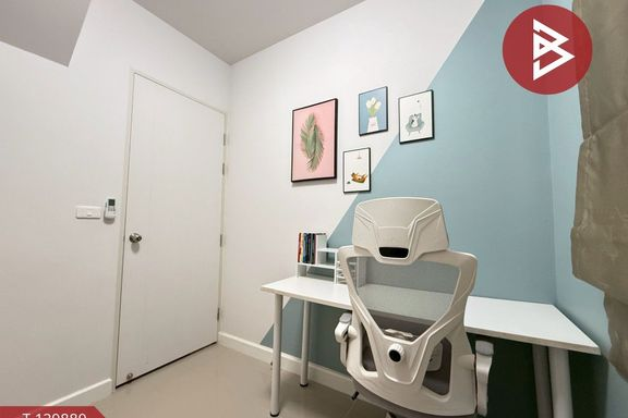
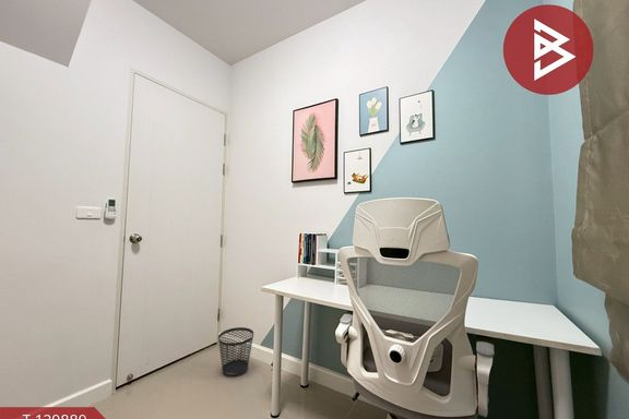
+ wastebasket (236, 352)
